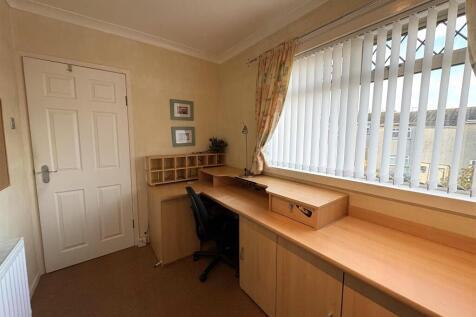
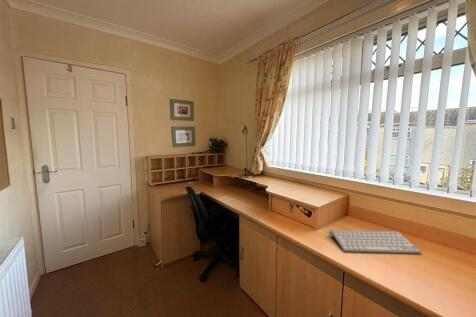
+ computer keyboard (371, 239)
